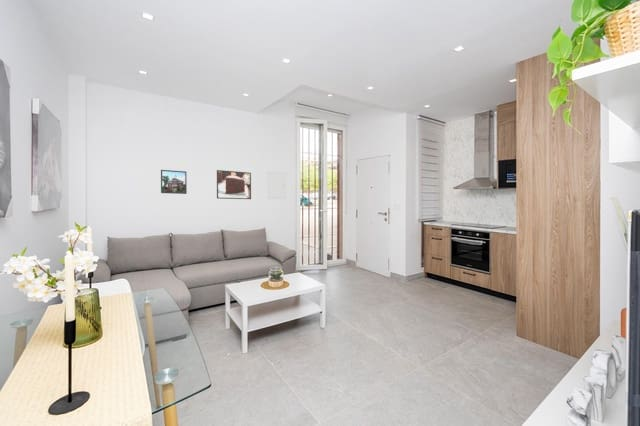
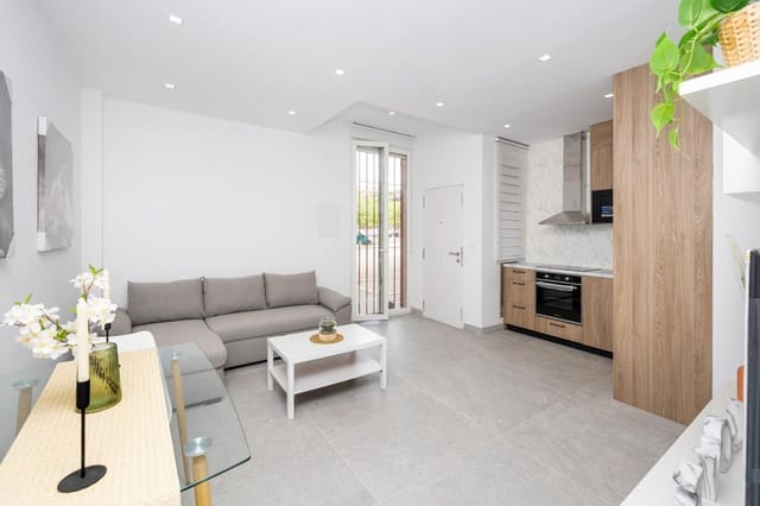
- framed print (234, 185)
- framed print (173, 182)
